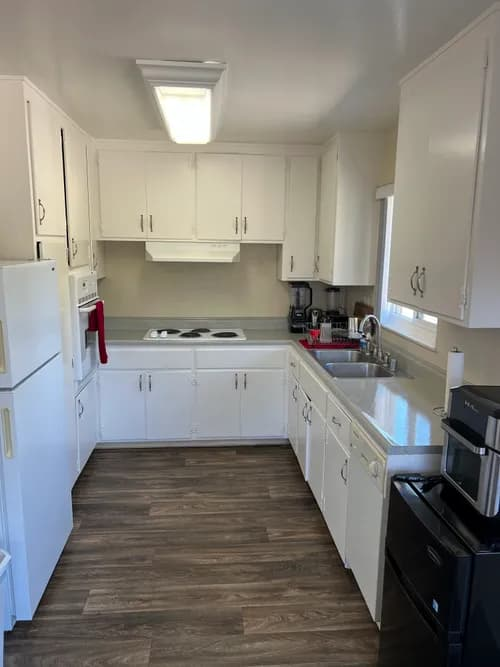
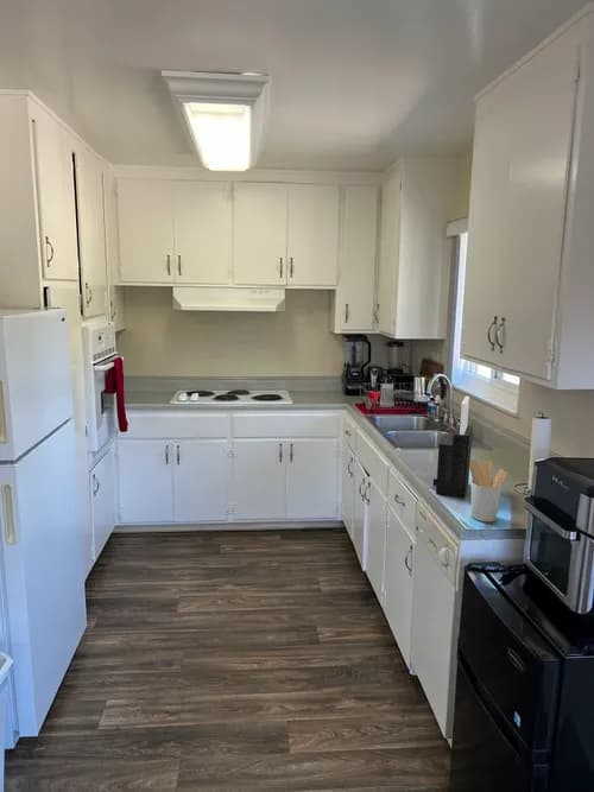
+ knife block (451, 443)
+ utensil holder (484, 488)
